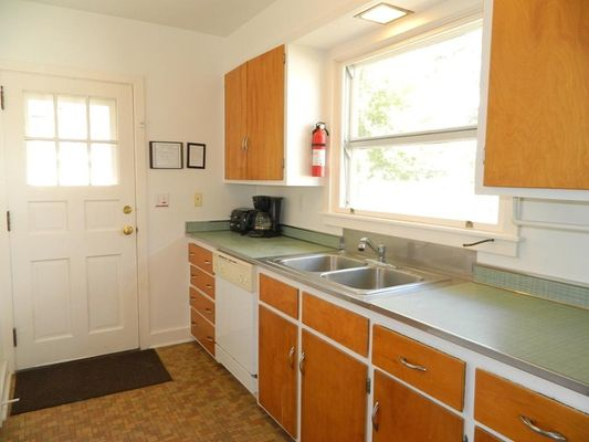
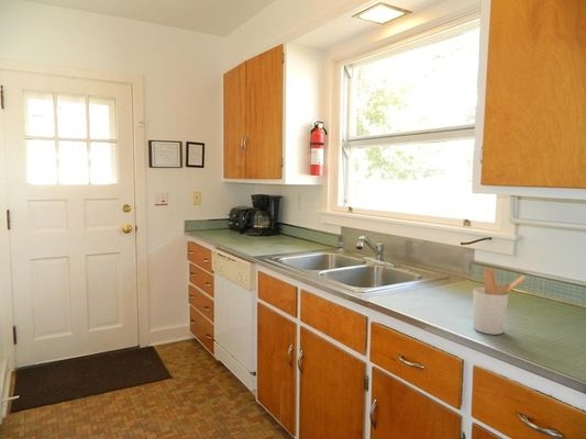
+ utensil holder (499, 301)
